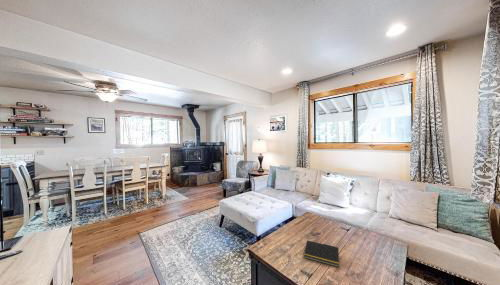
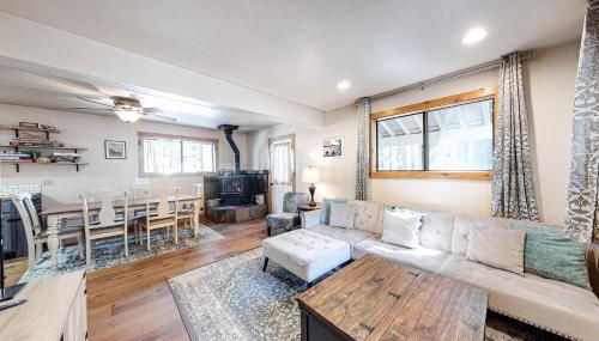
- notepad (321, 252)
